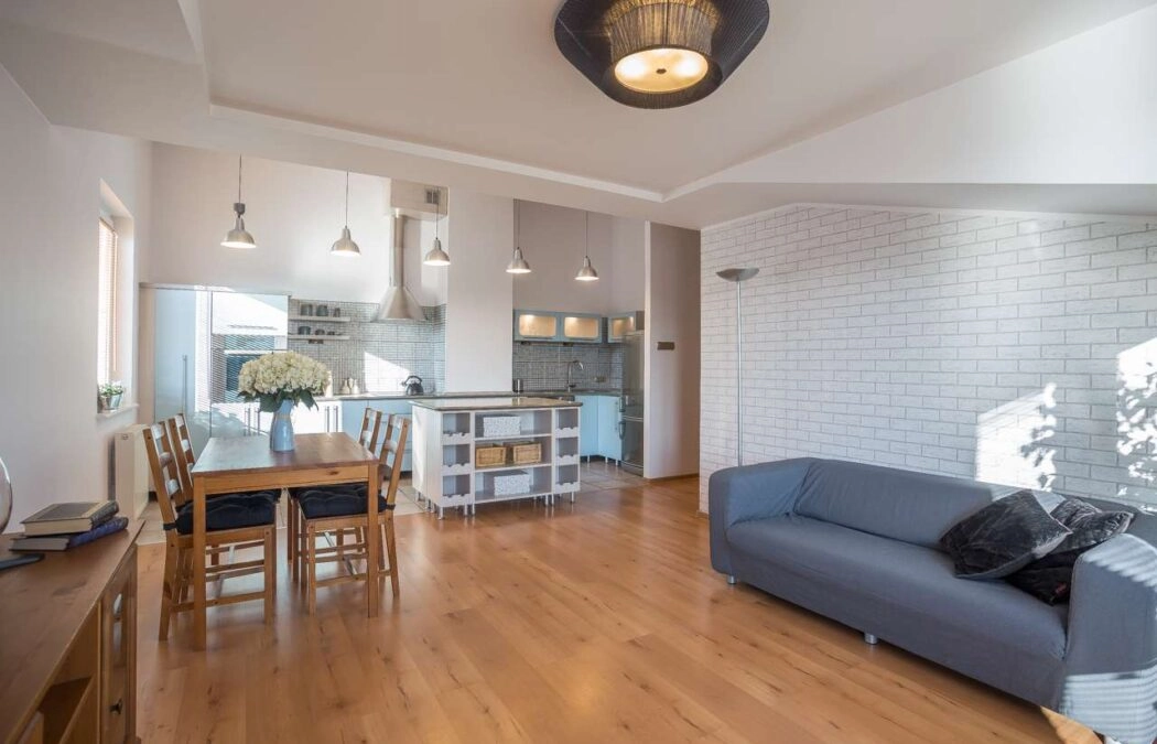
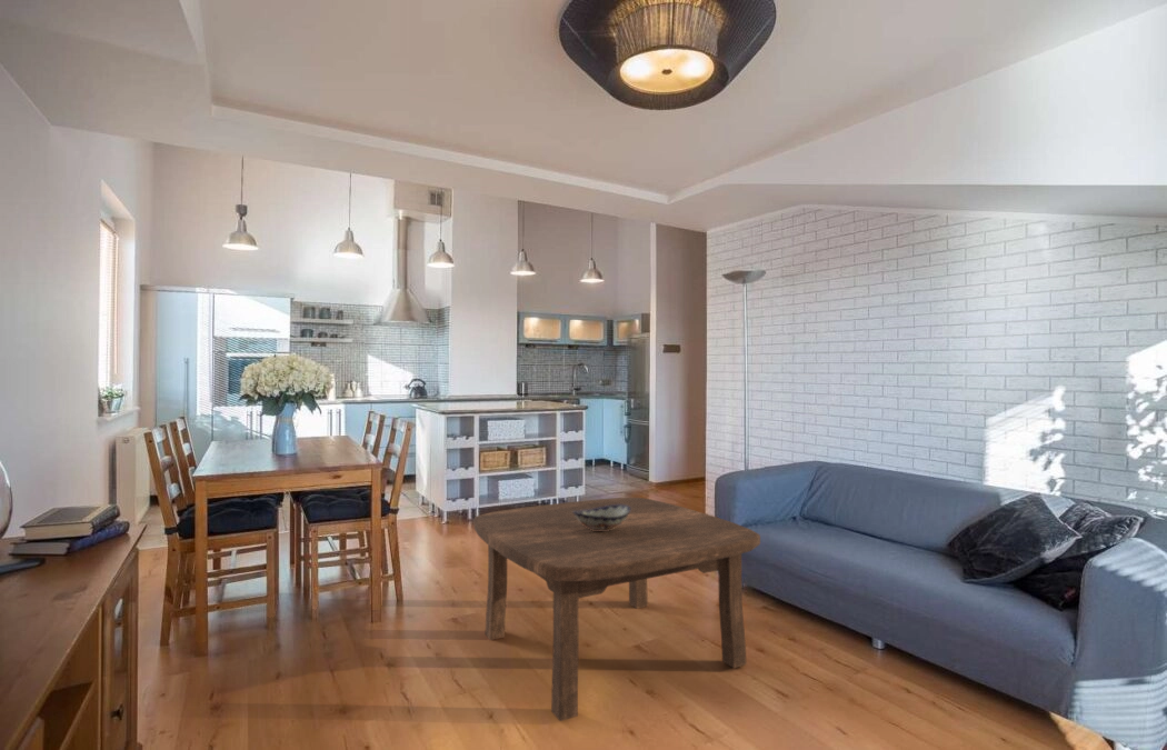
+ coffee table (608, 586)
+ decorative bowl (601, 518)
